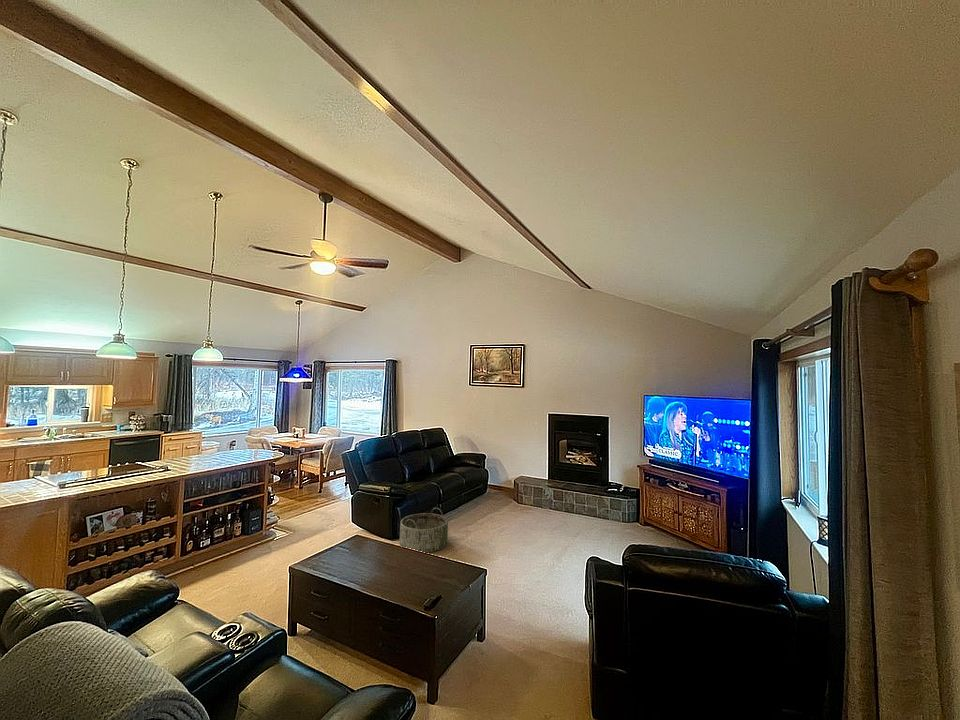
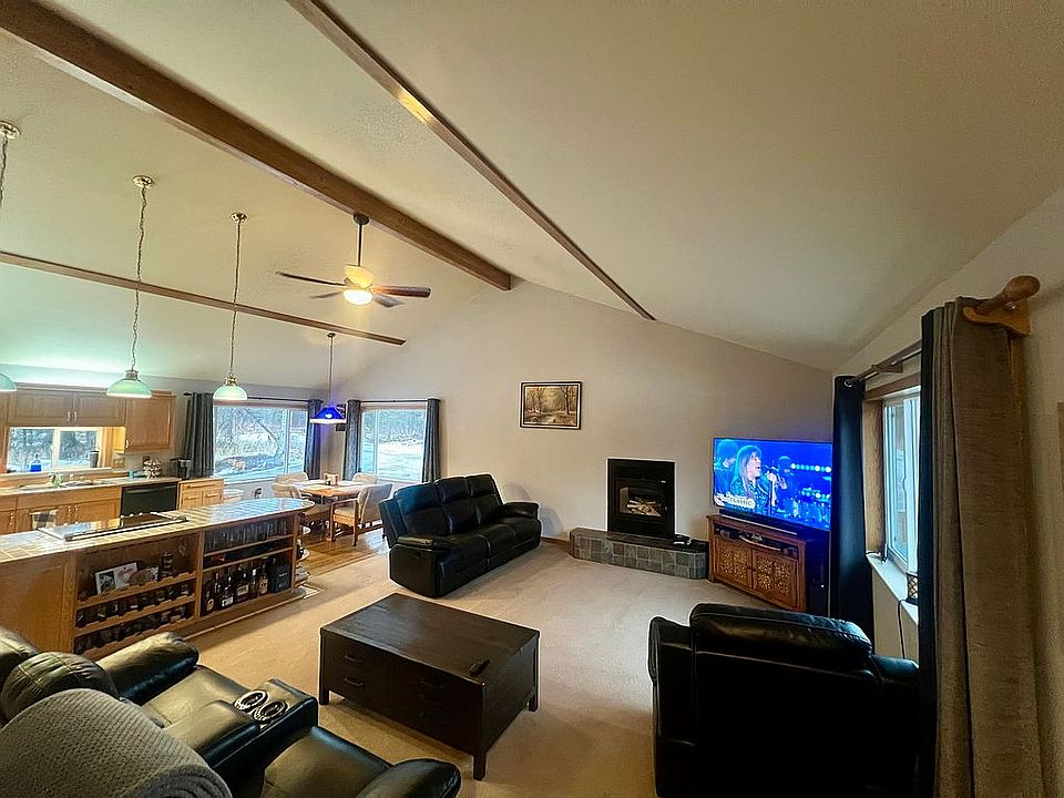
- basket (424, 528)
